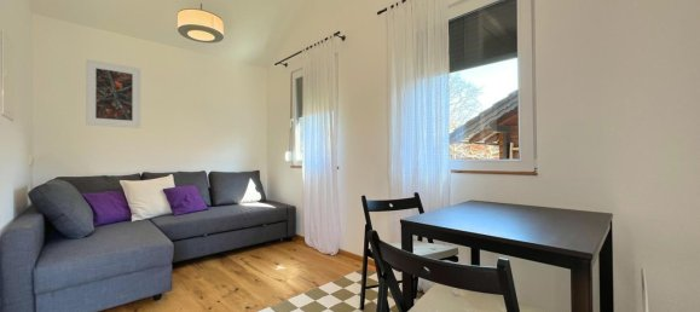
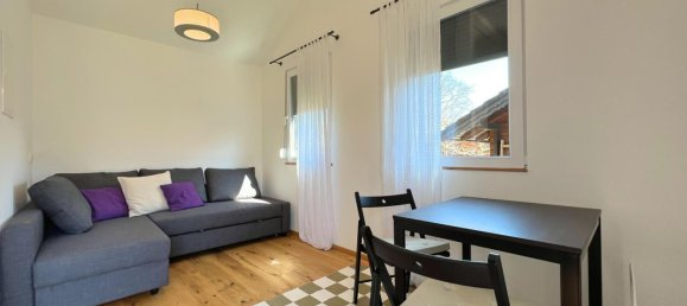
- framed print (114, 94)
